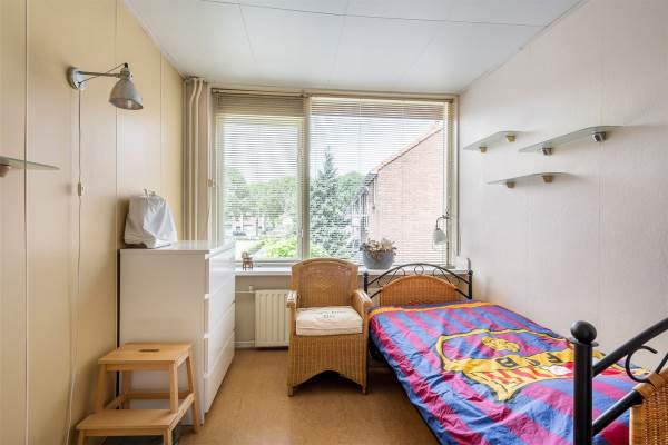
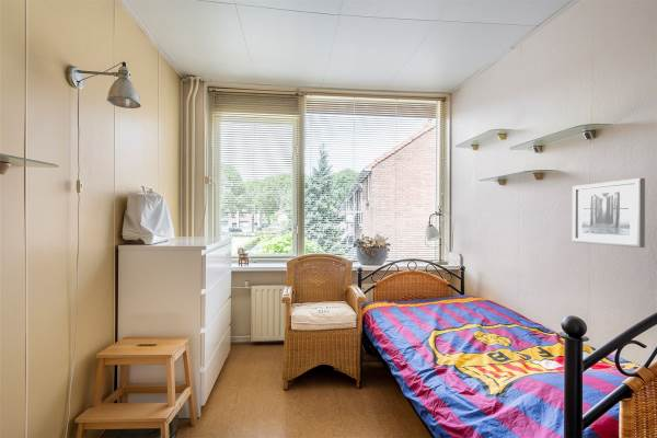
+ wall art (604, 214)
